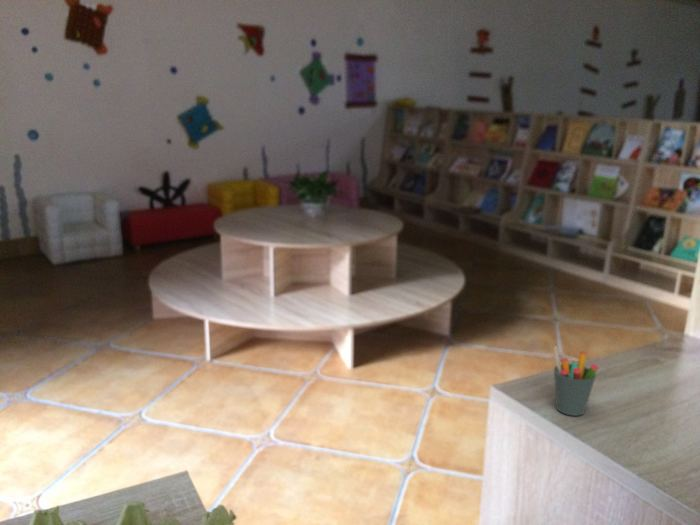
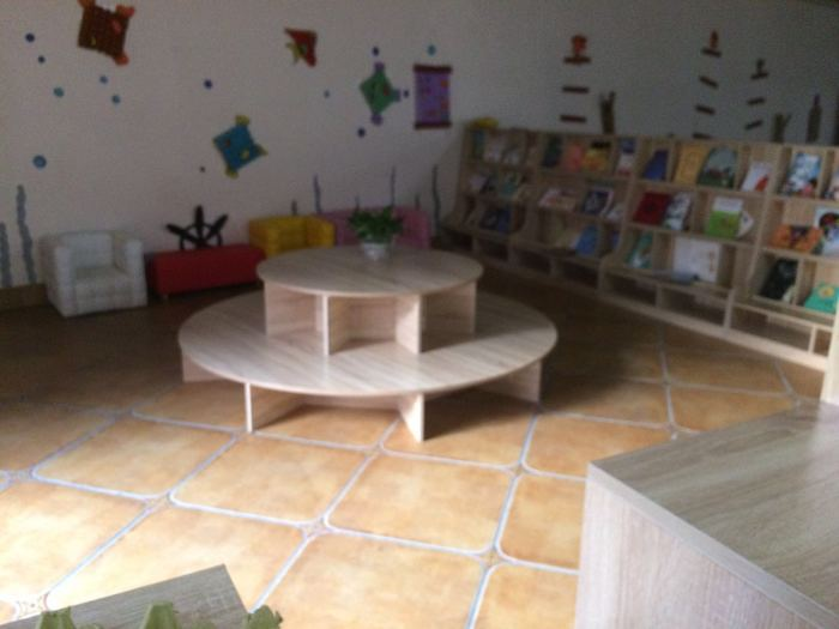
- pen holder (573, 380)
